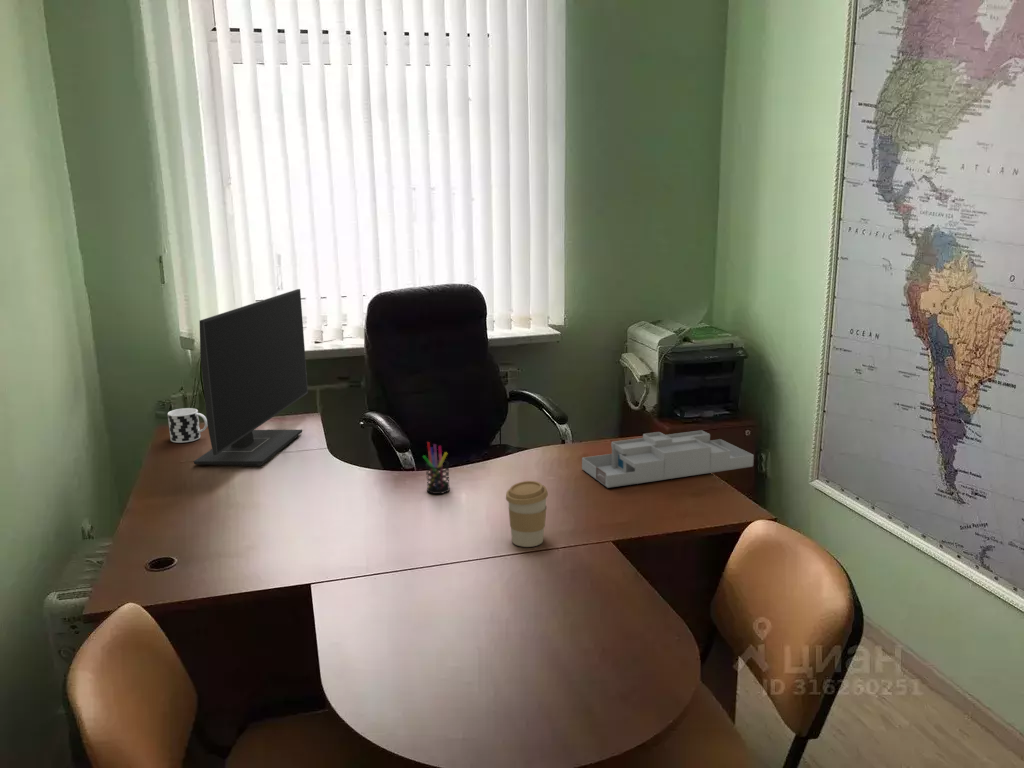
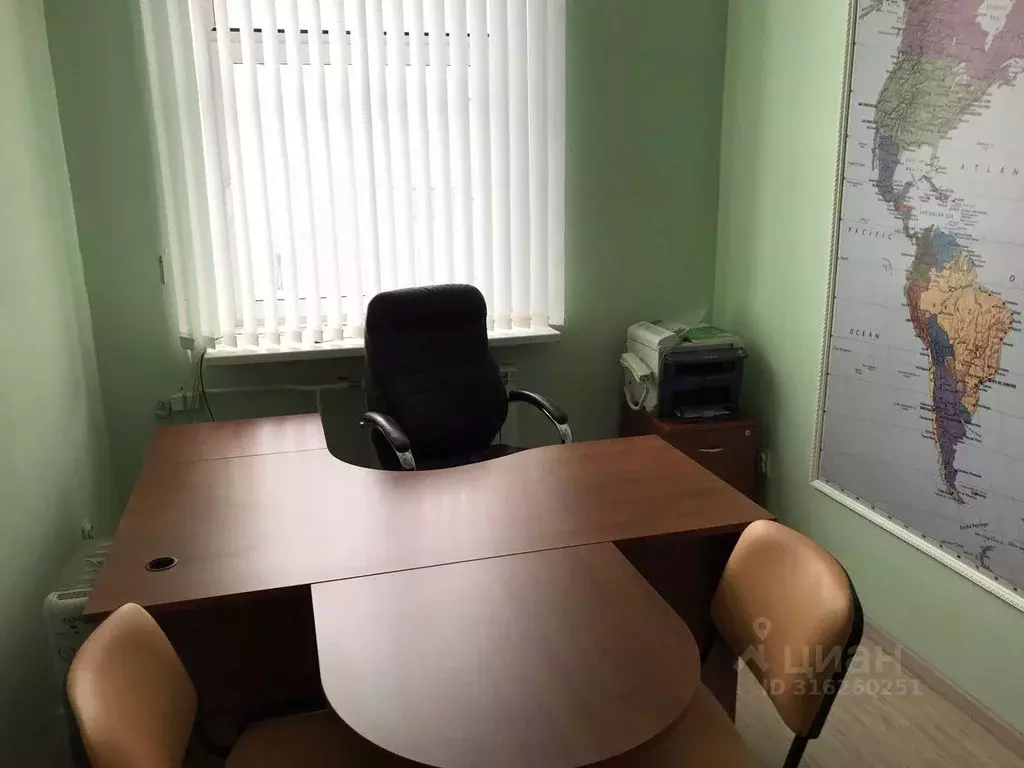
- desk organizer (667, 453)
- monitor (244, 377)
- coffee cup (527, 513)
- pen holder (434, 467)
- cup (188, 425)
